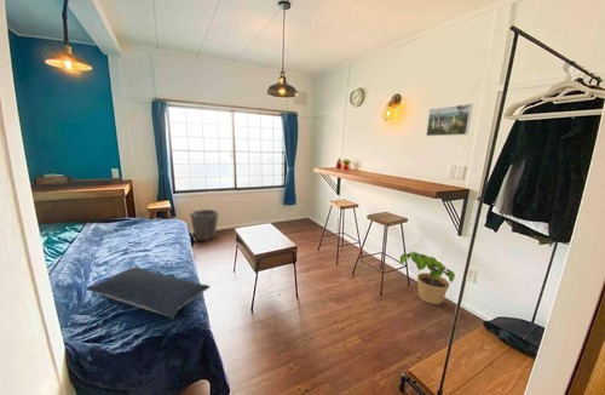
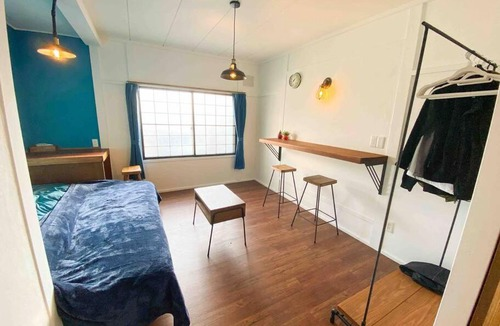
- potted plant (420, 275)
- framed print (446, 121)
- pillow (150, 287)
- waste bin (204, 224)
